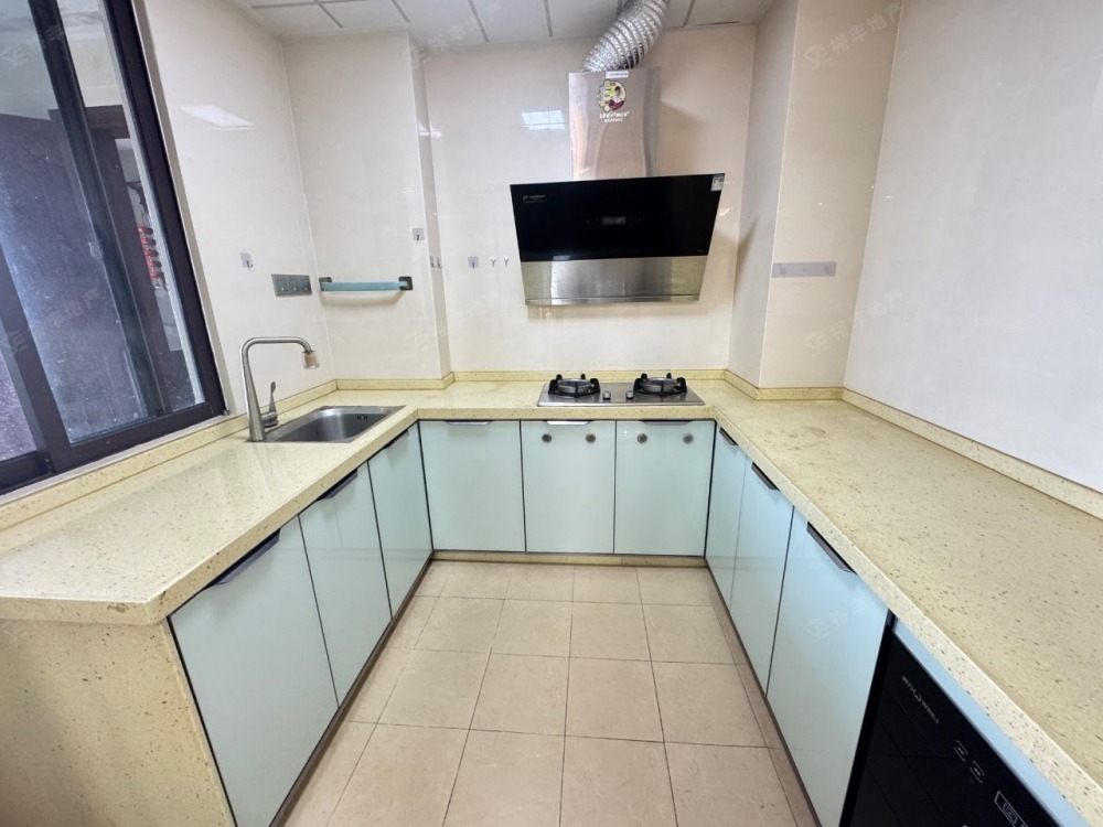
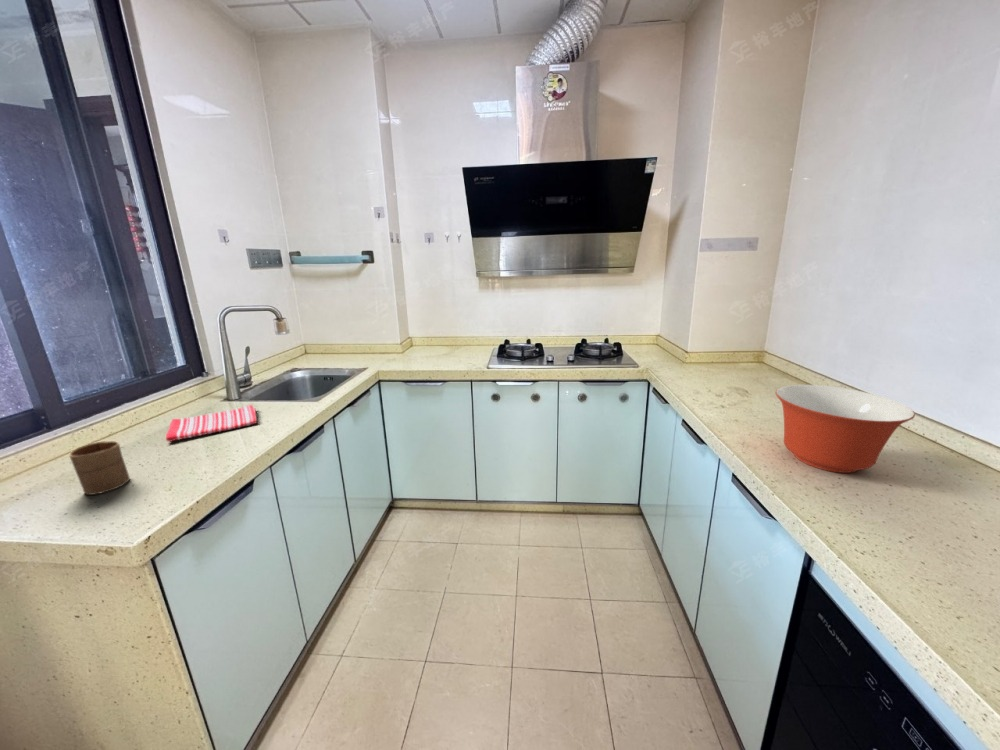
+ dish towel (214, 421)
+ cup (101, 466)
+ mixing bowl (831, 430)
